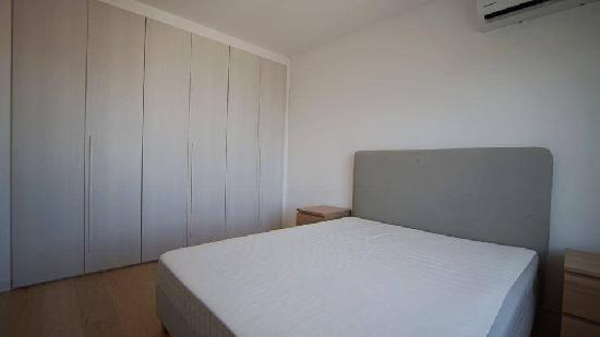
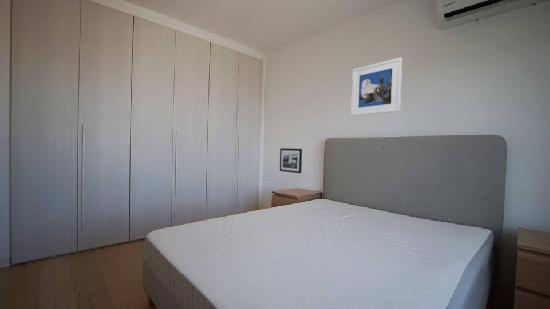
+ picture frame (290, 160)
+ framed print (374, 89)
